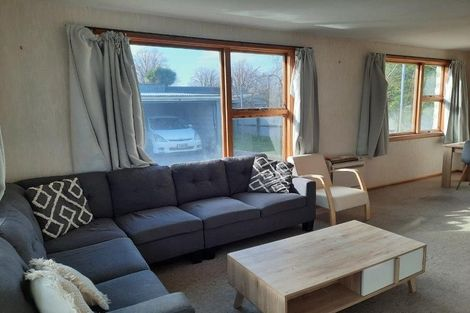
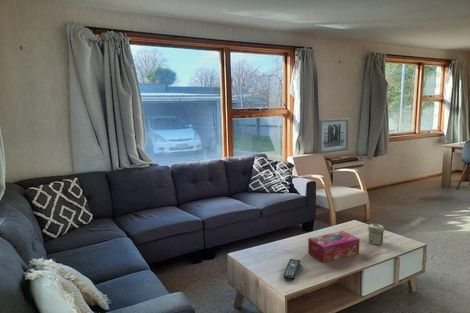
+ remote control (292, 268)
+ jar (375, 233)
+ wall art (334, 135)
+ tissue box (333, 245)
